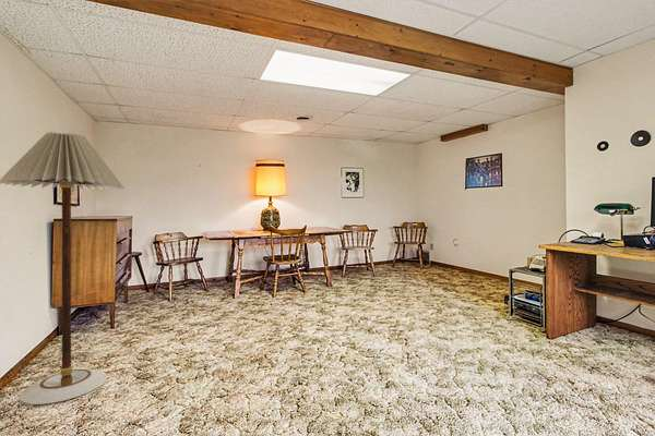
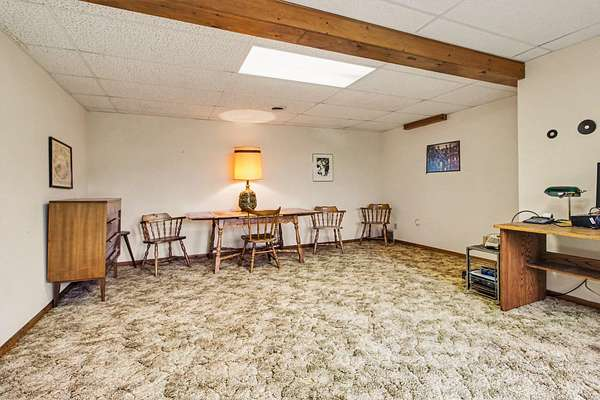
- floor lamp (66, 259)
